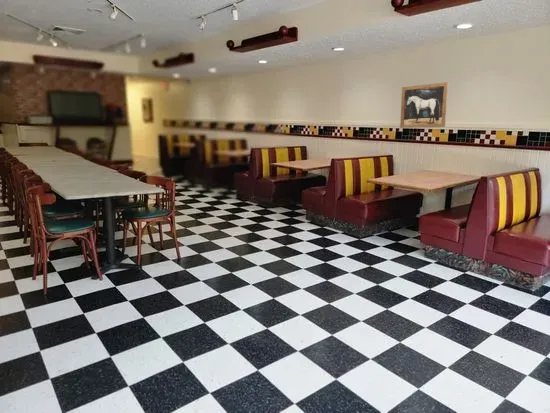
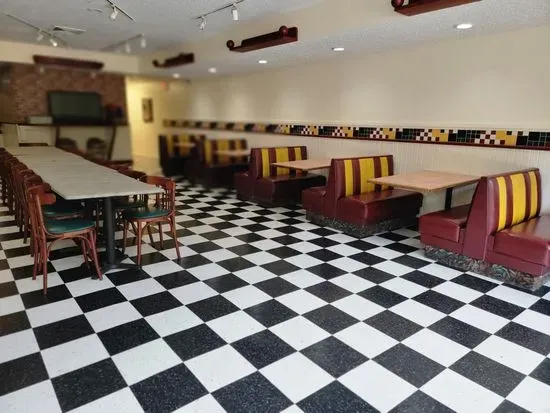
- wall art (422, 106)
